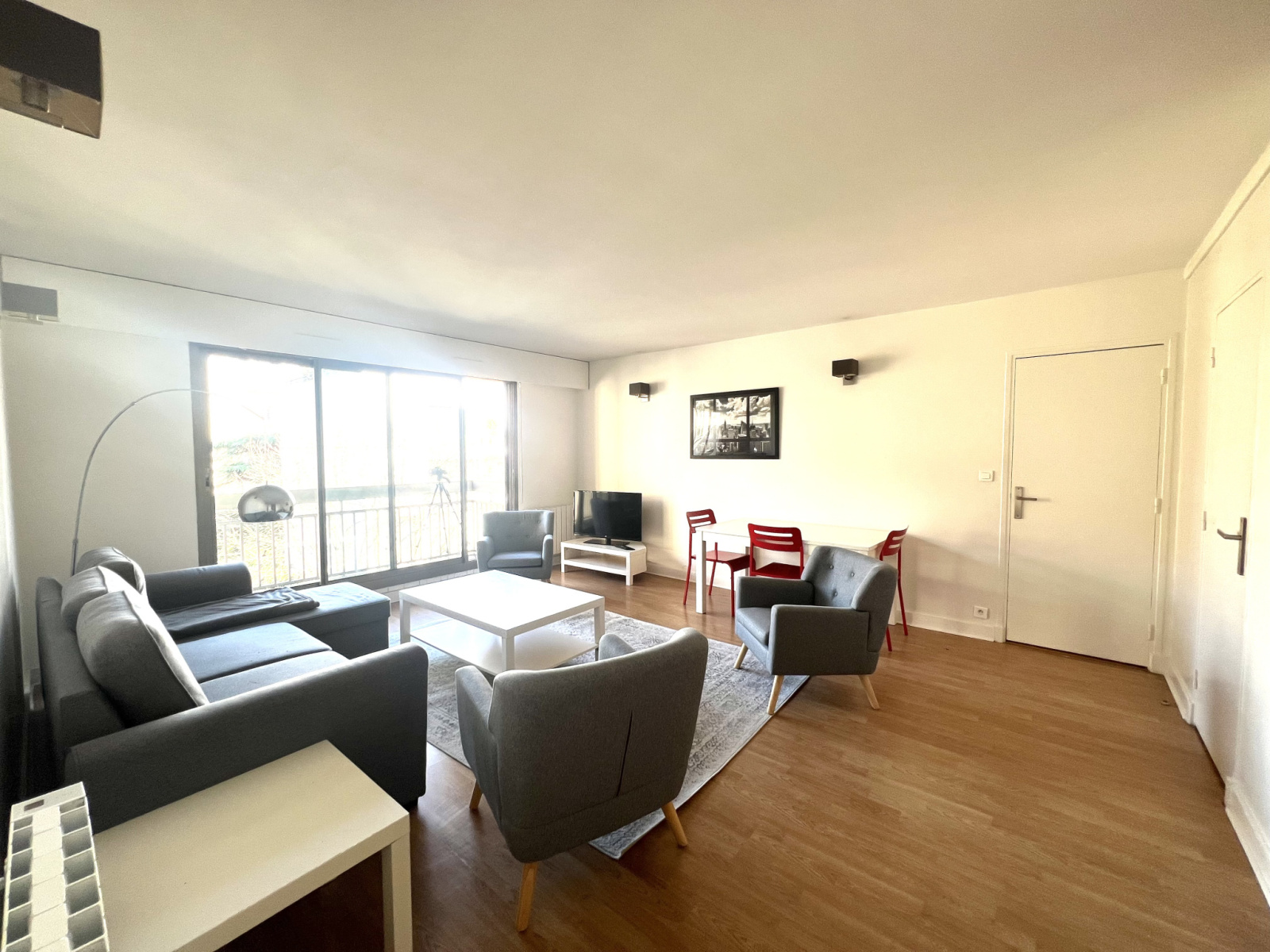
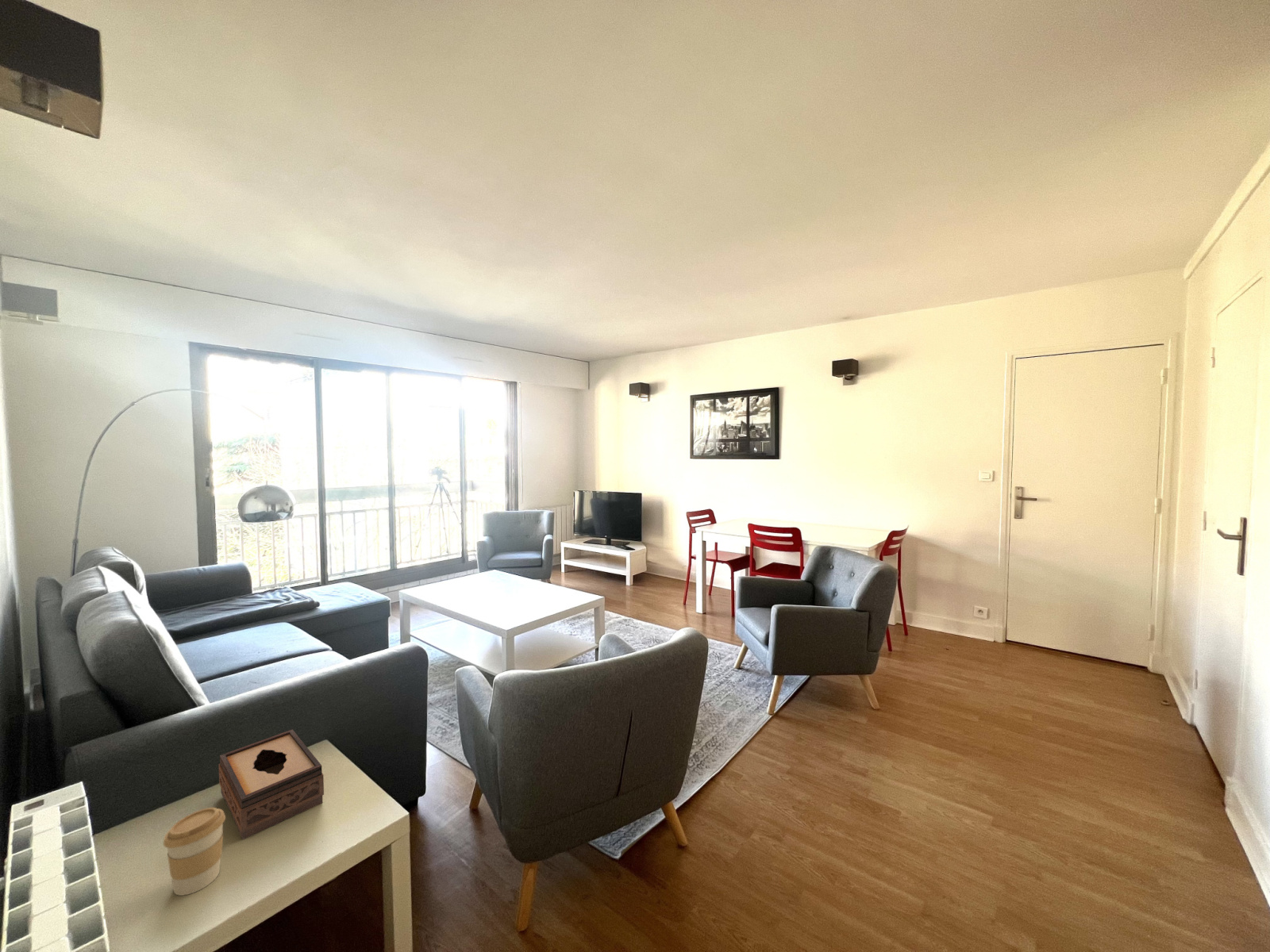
+ coffee cup (196, 849)
+ tissue box (270, 779)
